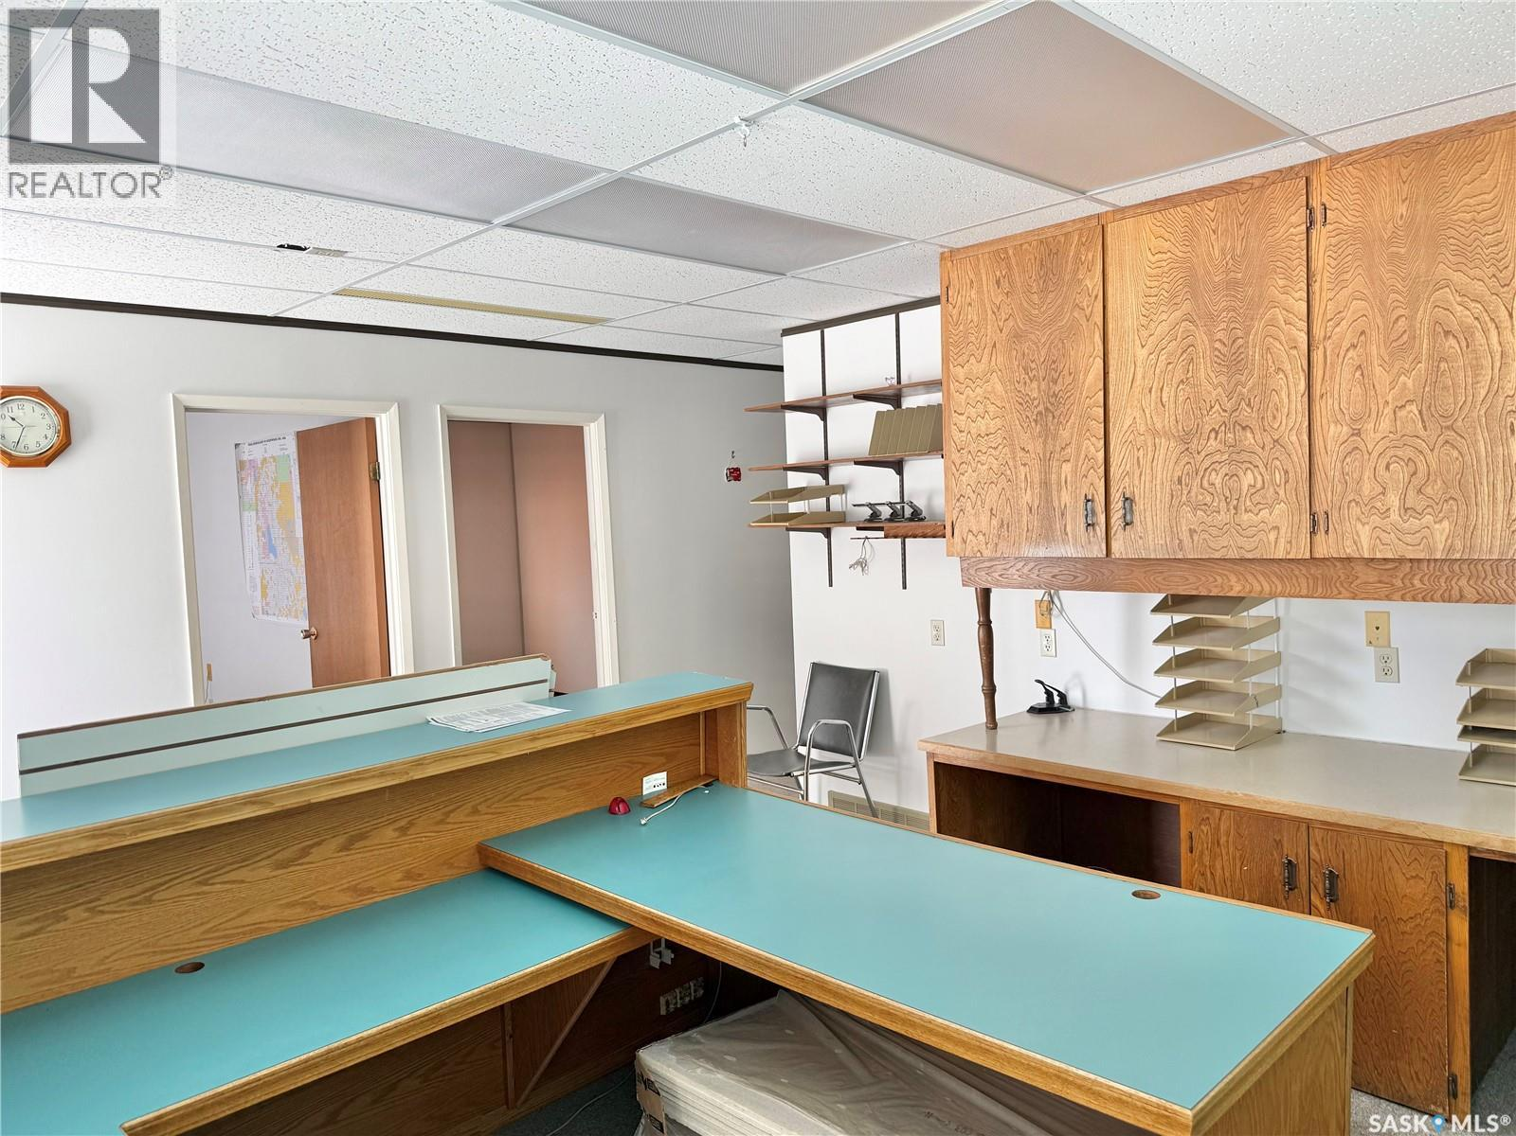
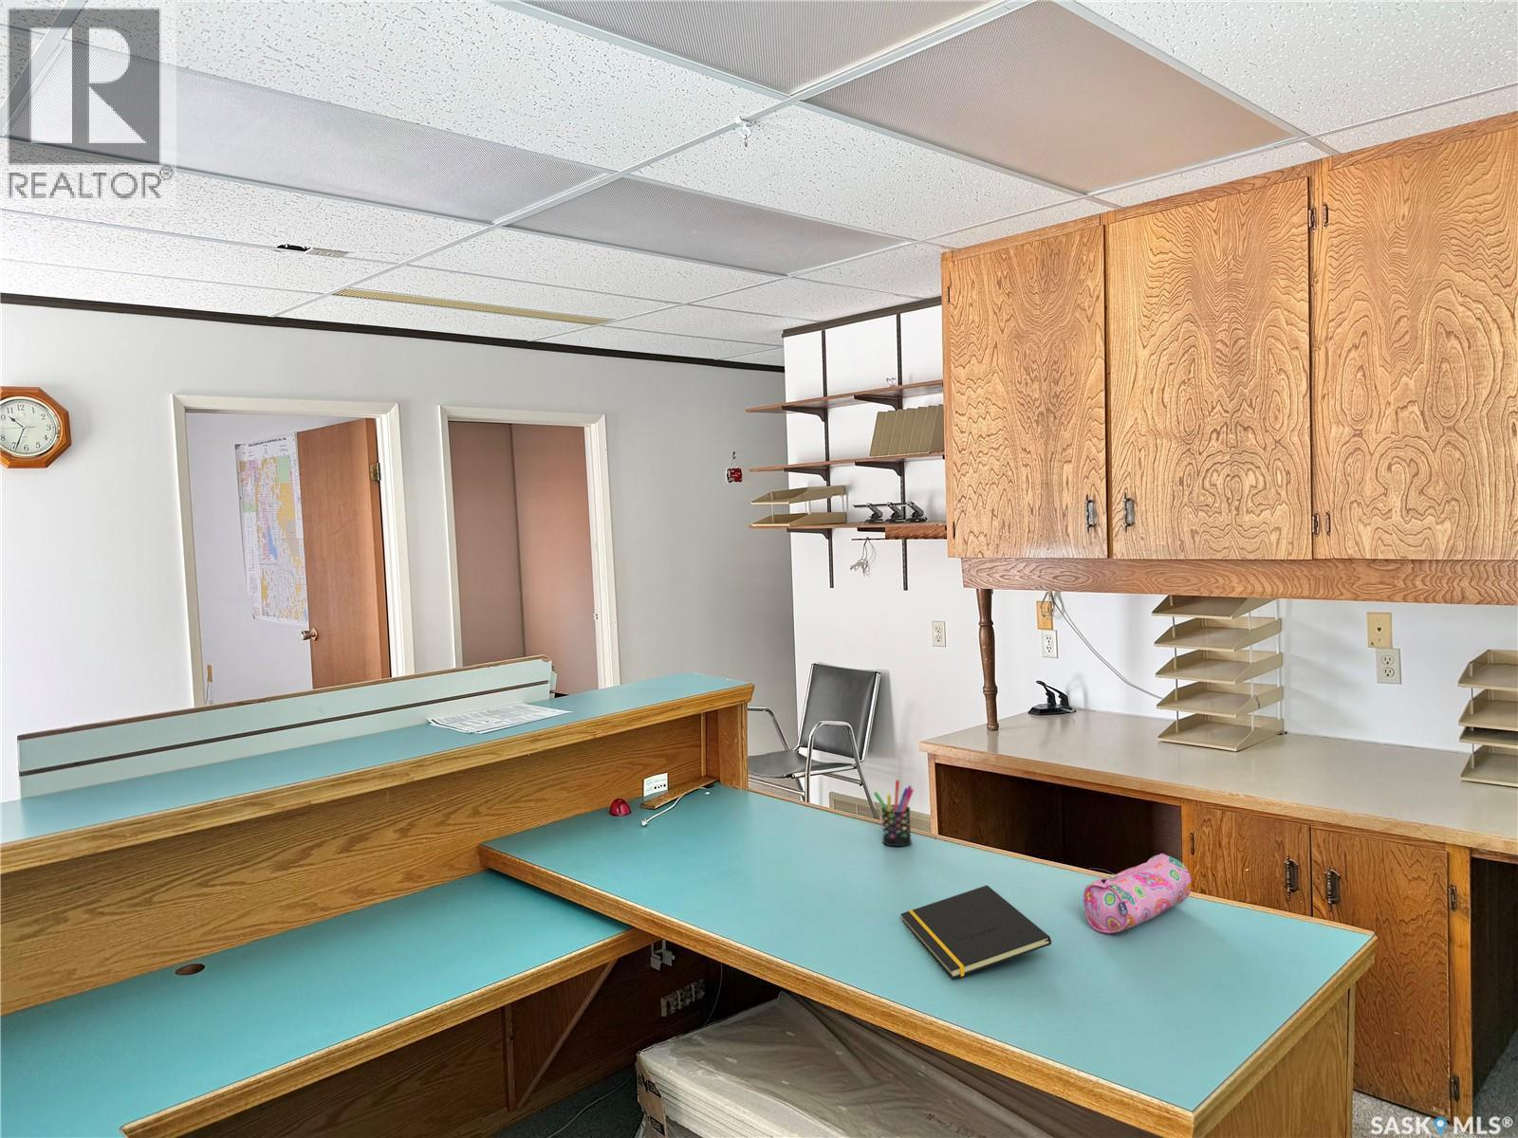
+ notepad (971, 928)
+ pencil case (1137, 892)
+ pen holder (893, 812)
